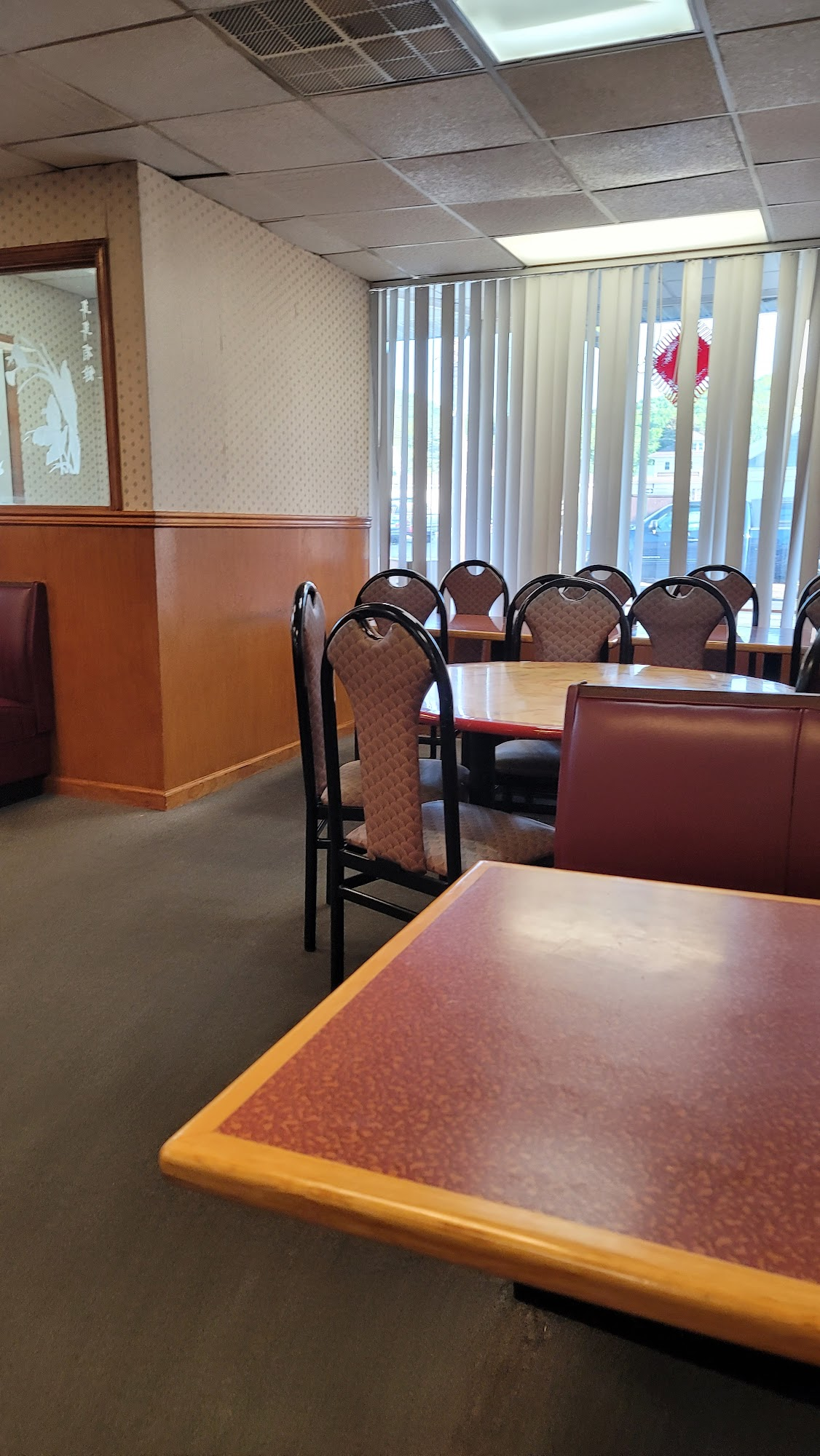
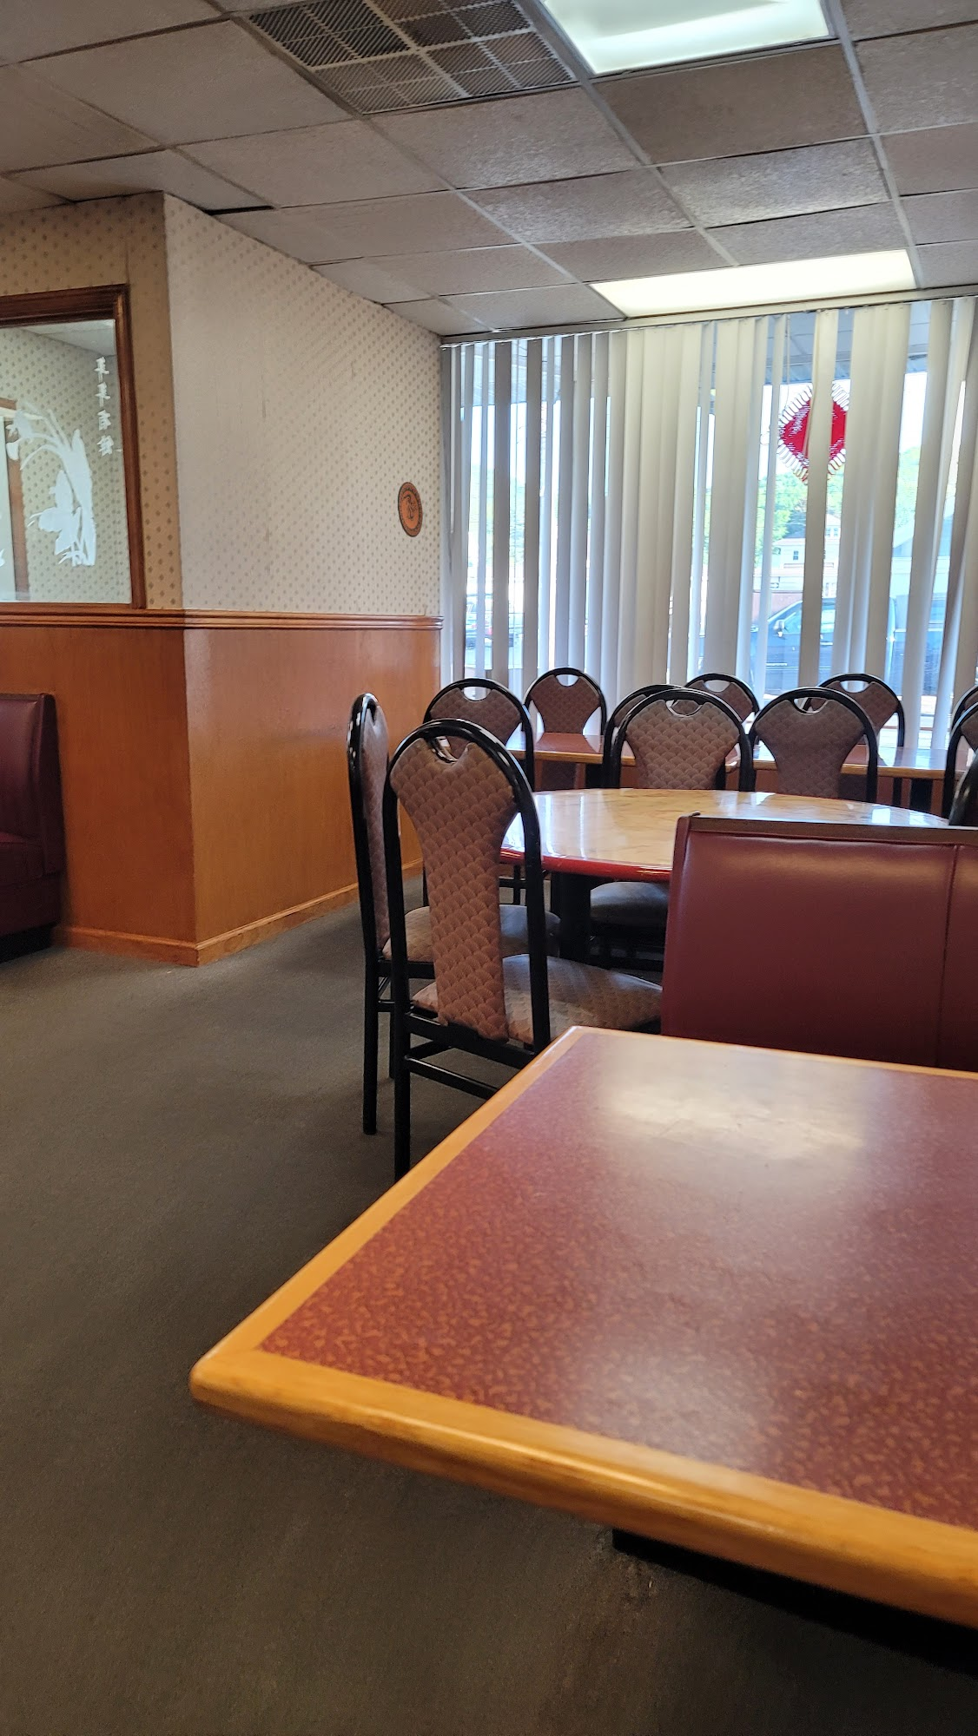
+ decorative plate (409, 509)
